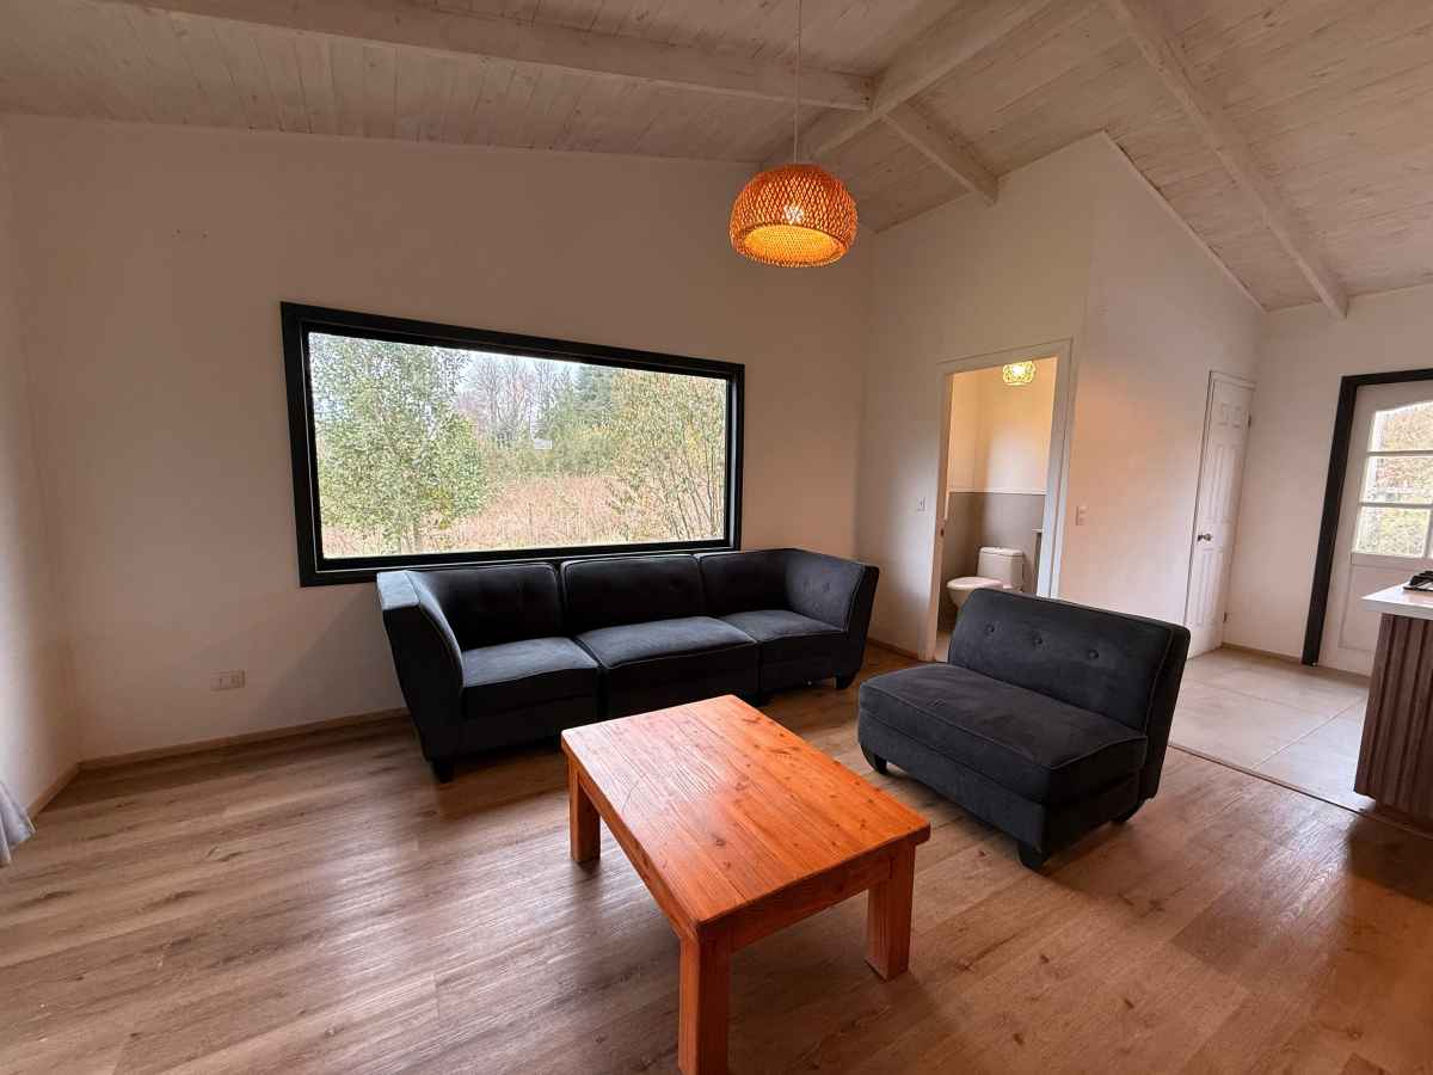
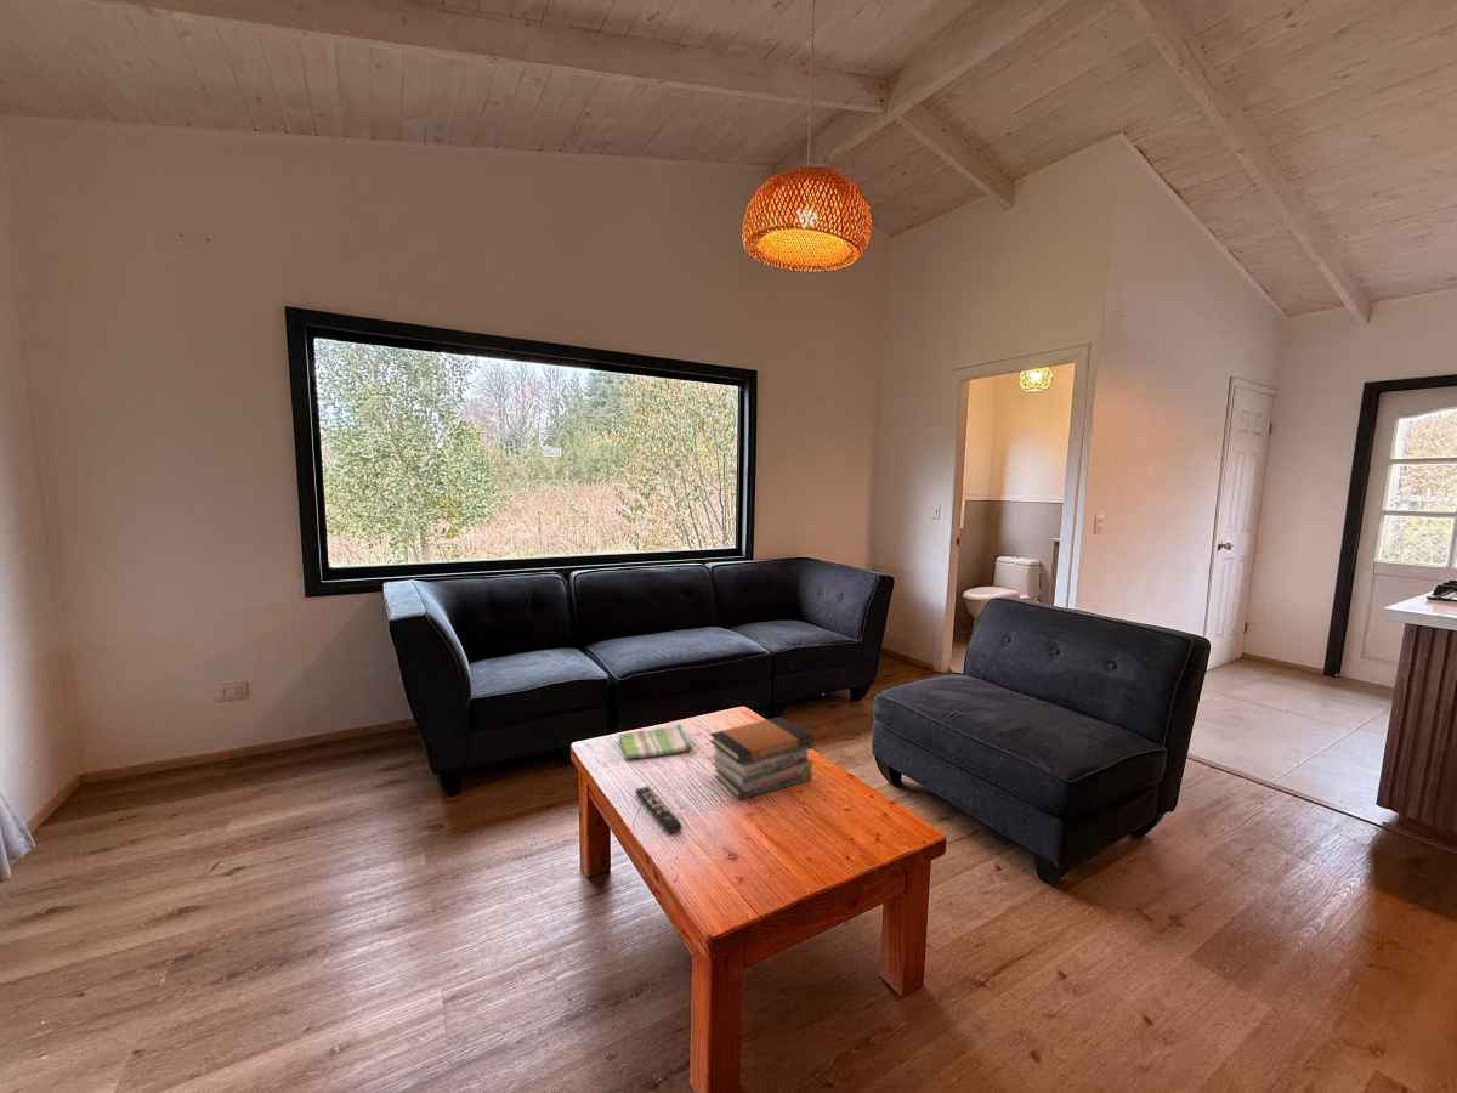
+ dish towel (654, 740)
+ book stack (760, 755)
+ remote control (657, 808)
